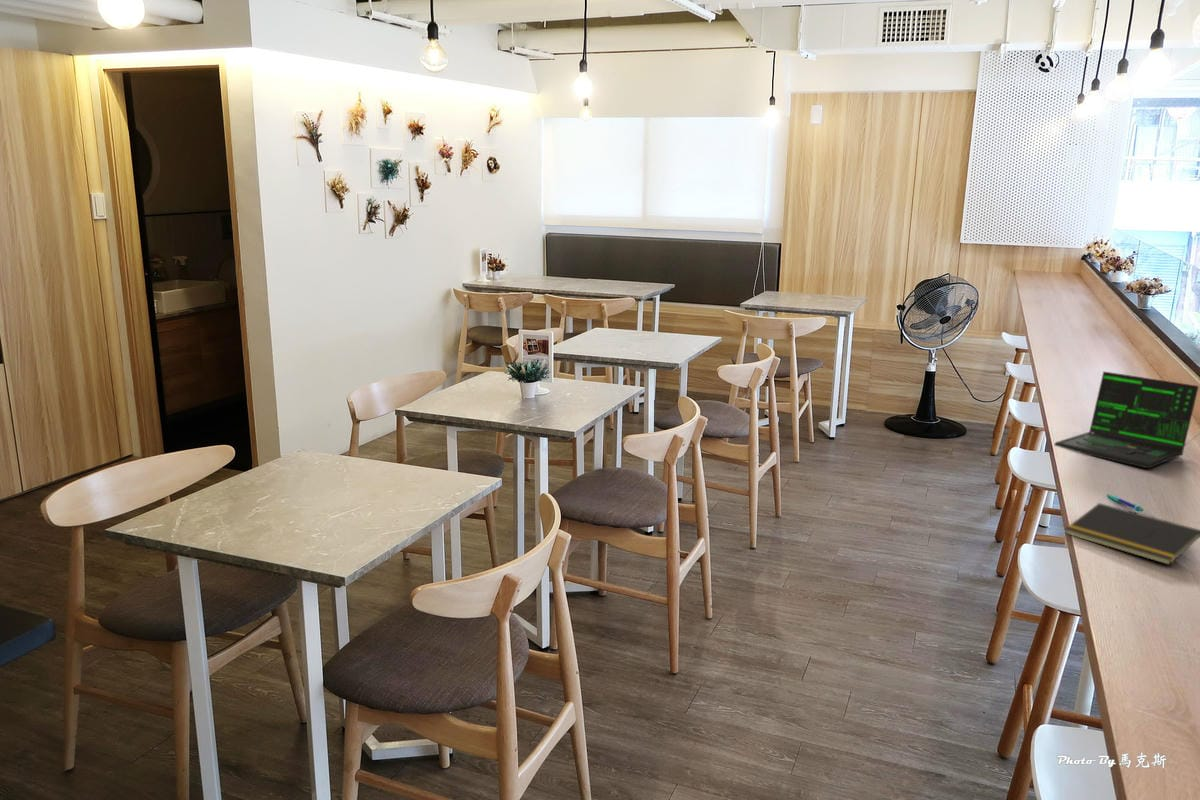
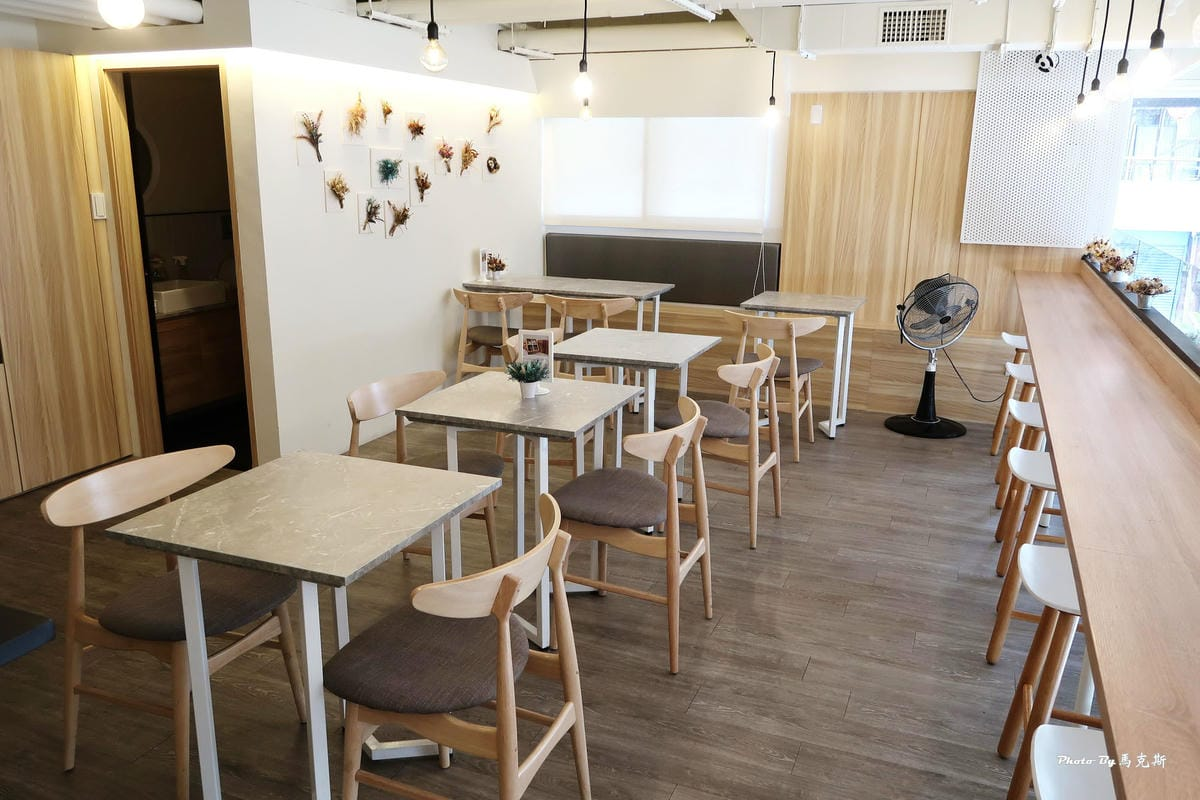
- notepad (1132, 532)
- pen (1124, 501)
- laptop (1137, 419)
